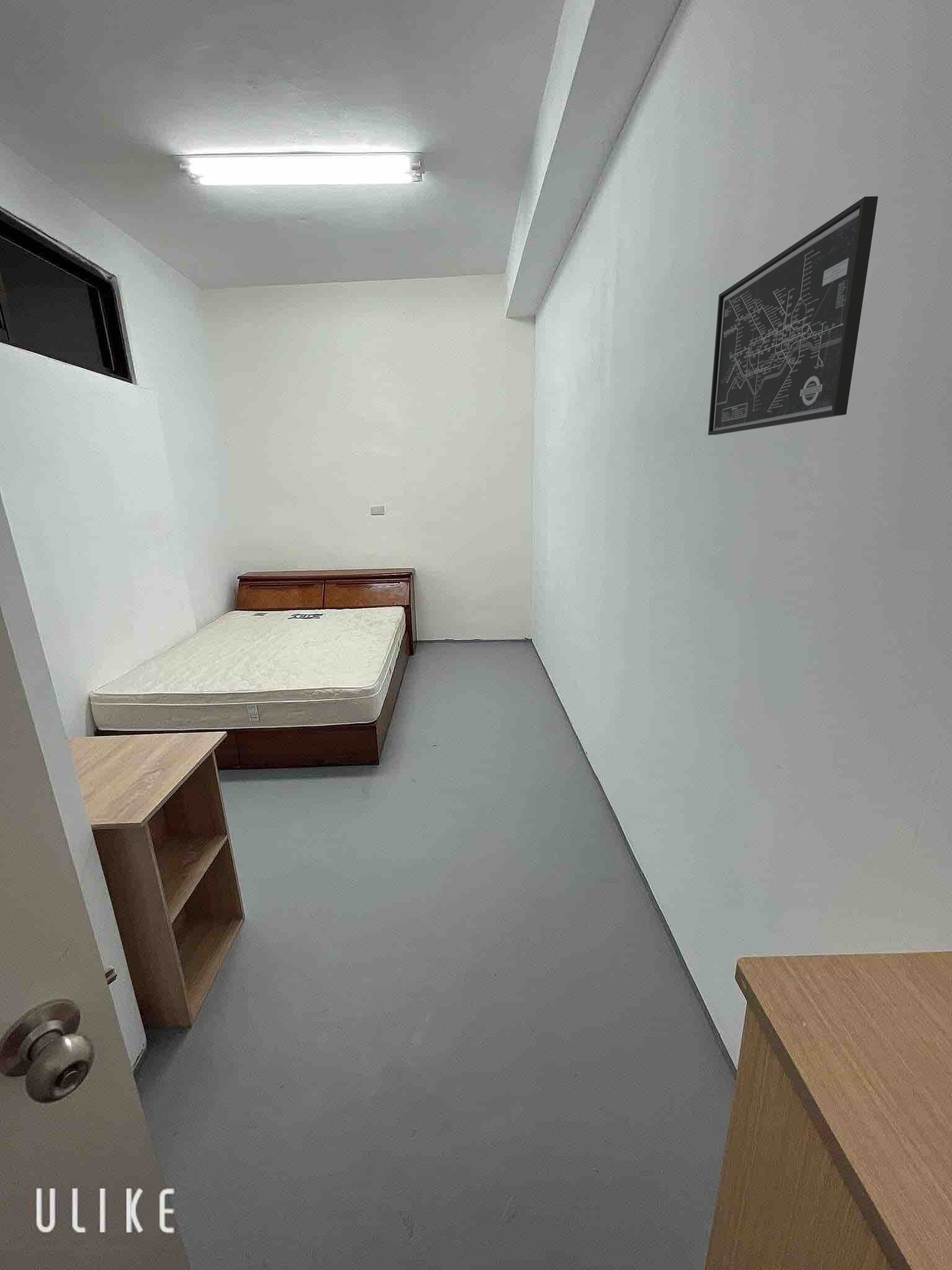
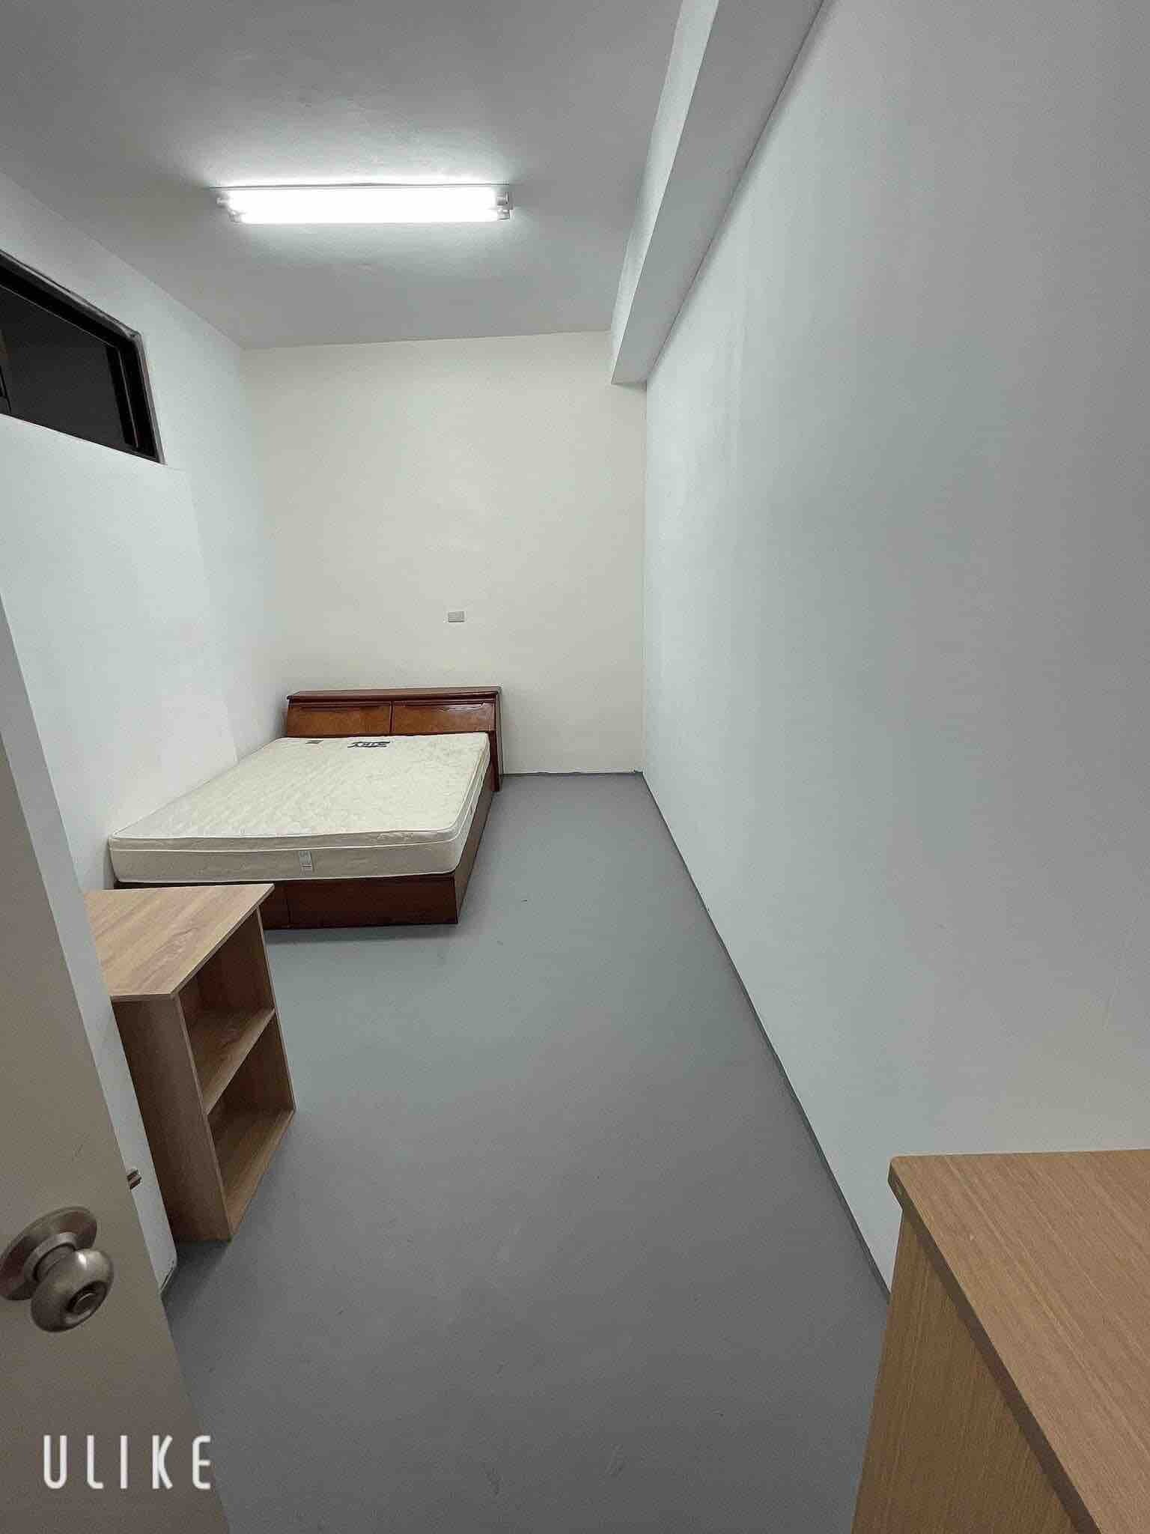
- wall art (772, 345)
